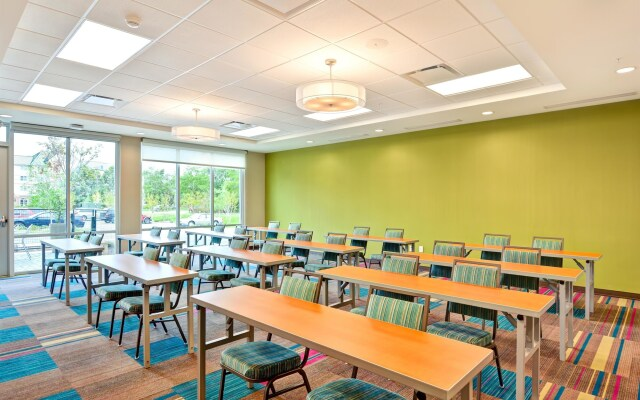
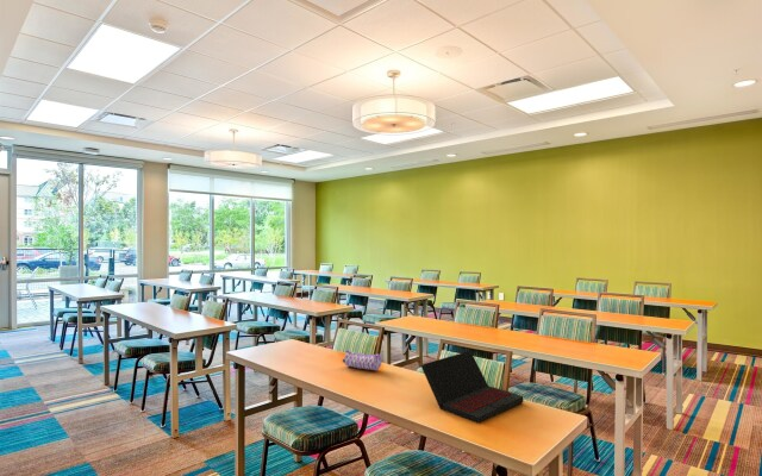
+ laptop (471, 382)
+ pencil case (362, 359)
